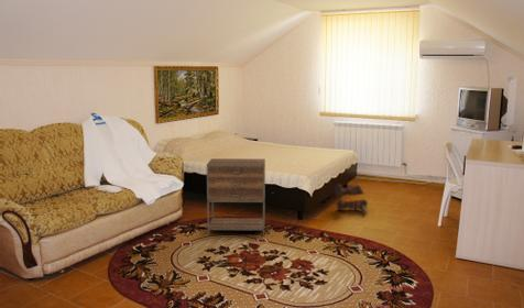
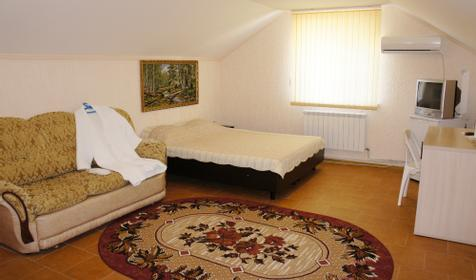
- nightstand (237, 196)
- boots (350, 195)
